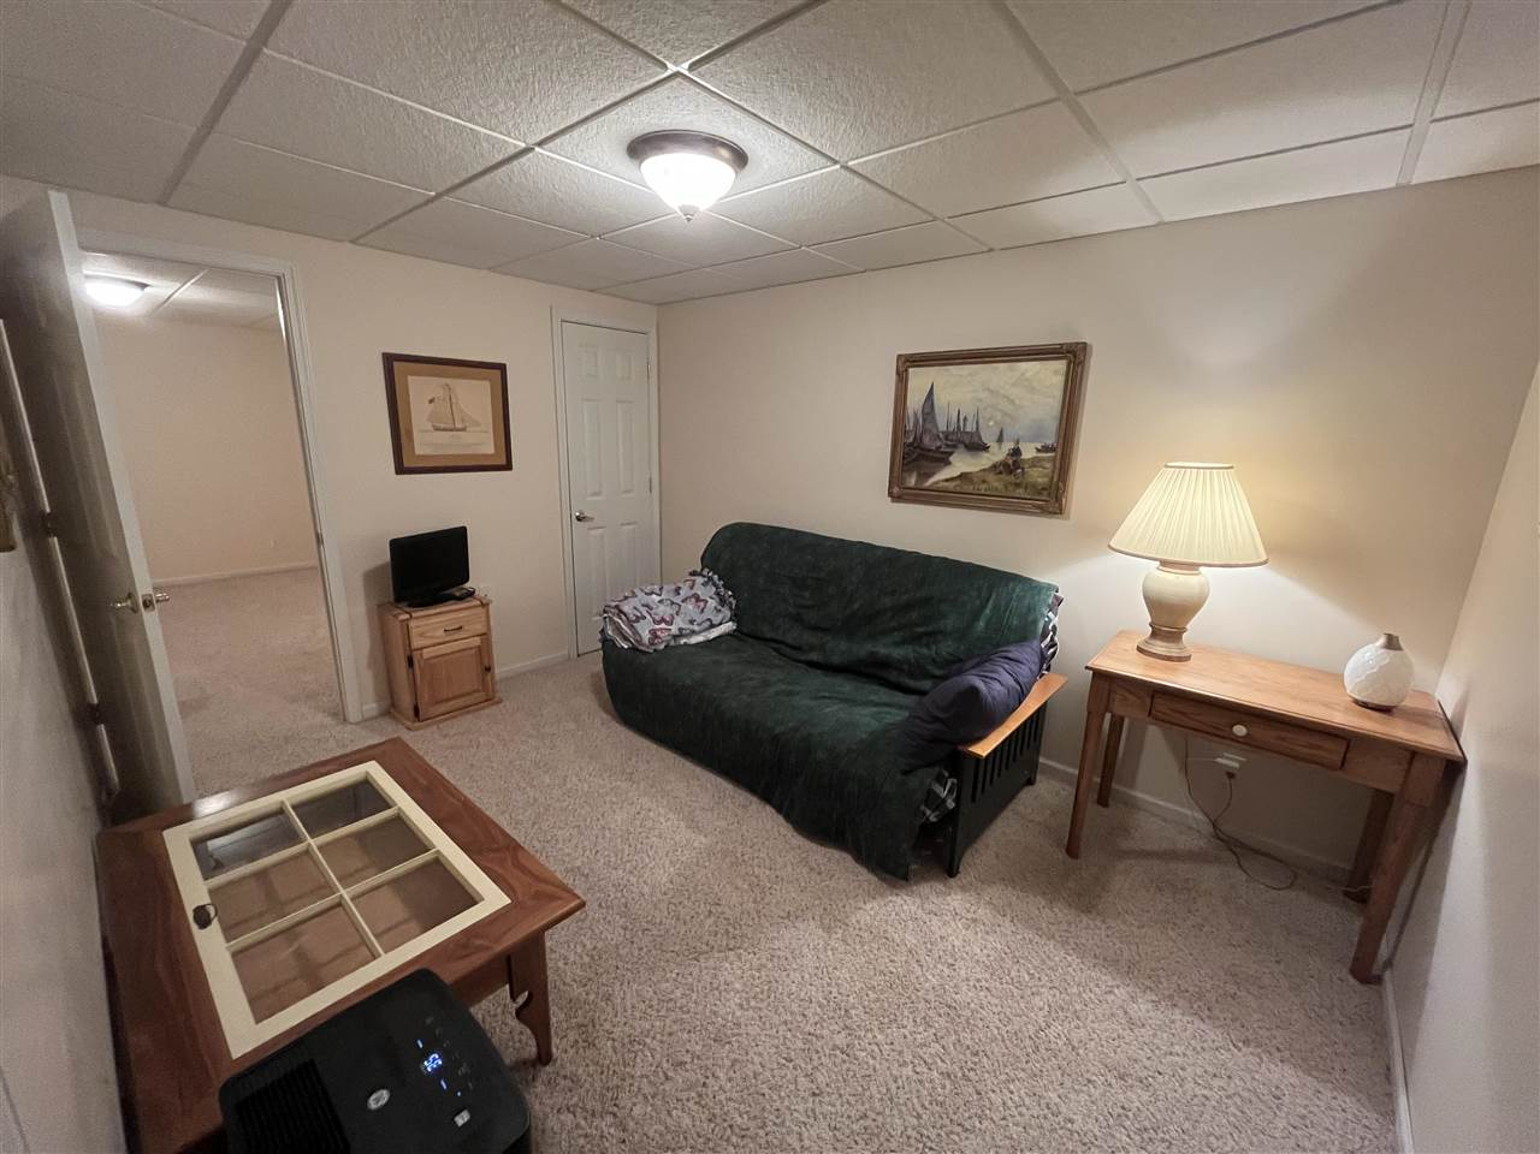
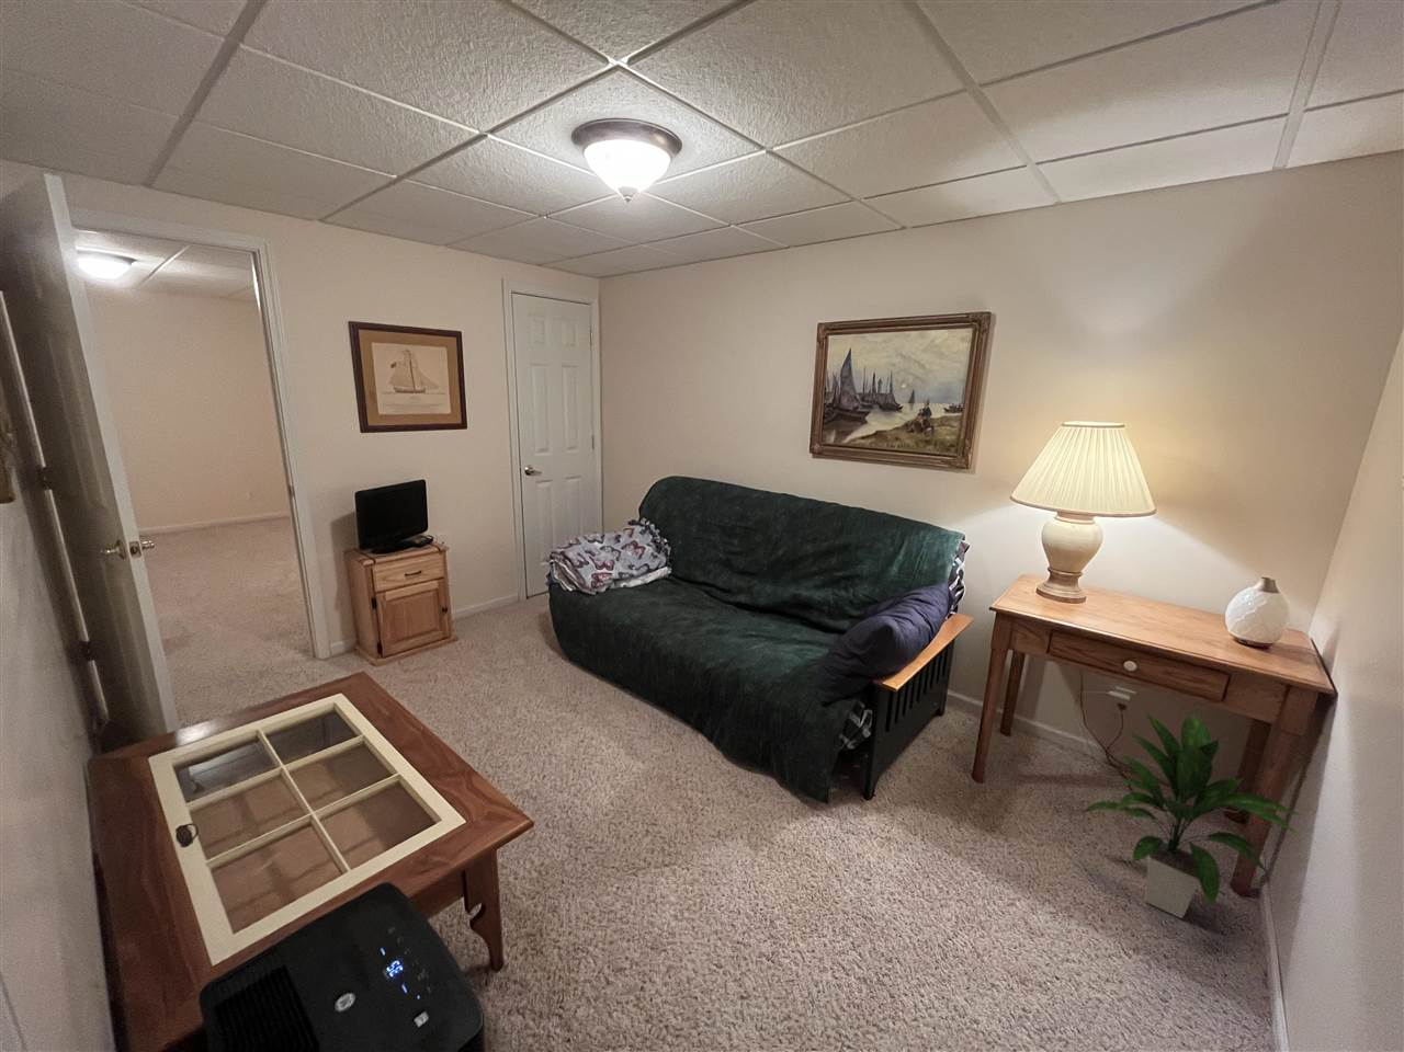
+ indoor plant (1176, 812)
